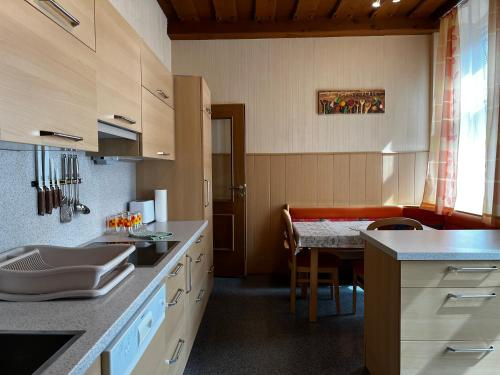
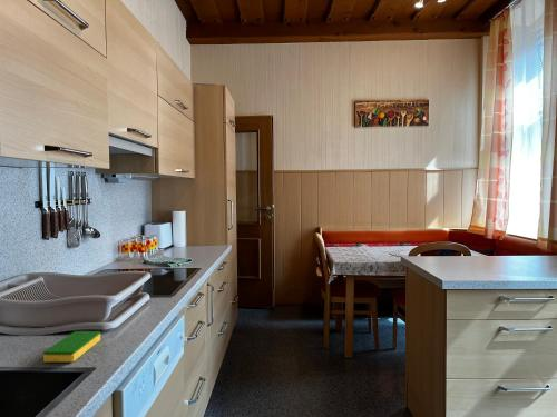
+ dish sponge (74, 345)
